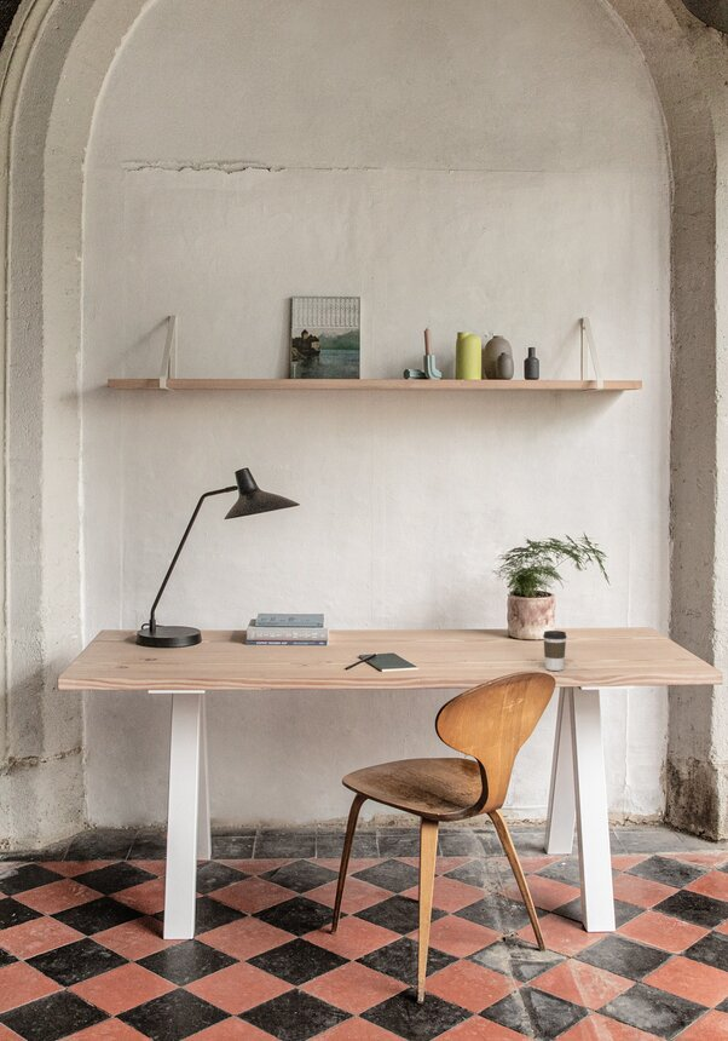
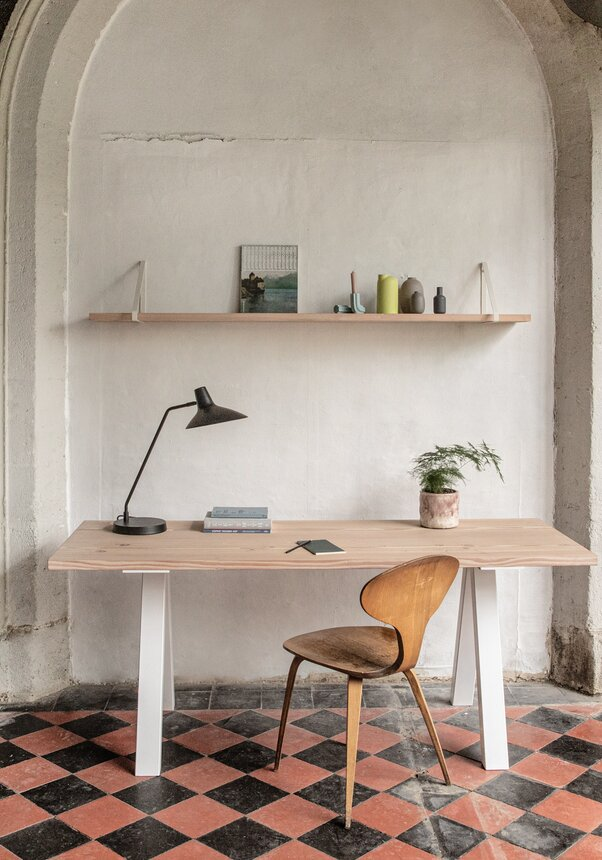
- coffee cup (554, 650)
